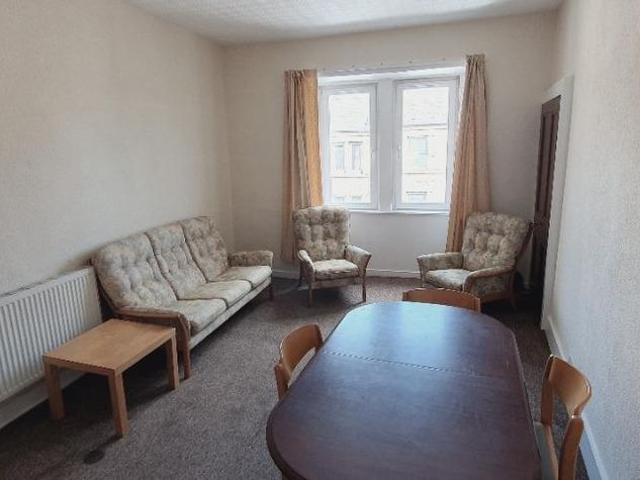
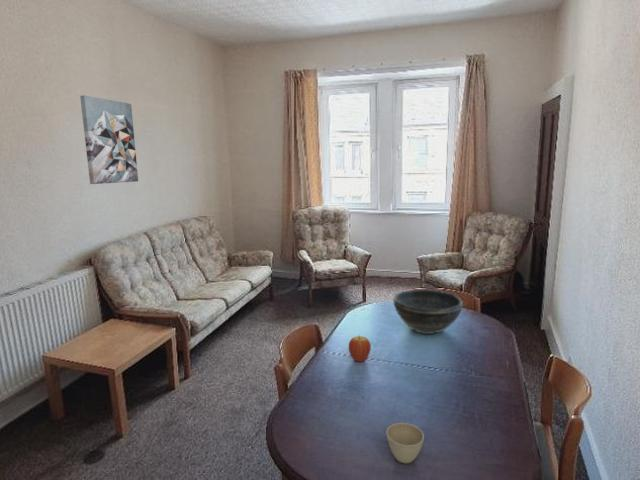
+ fruit (359, 347)
+ bowl (427, 313)
+ flower pot (404, 445)
+ wall art (111, 142)
